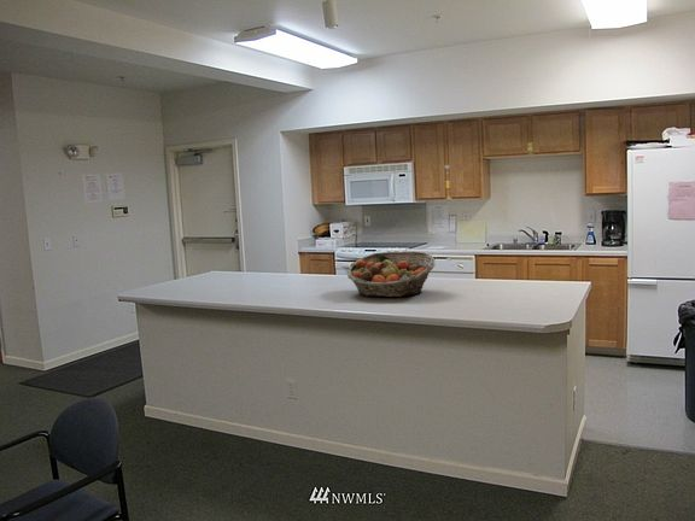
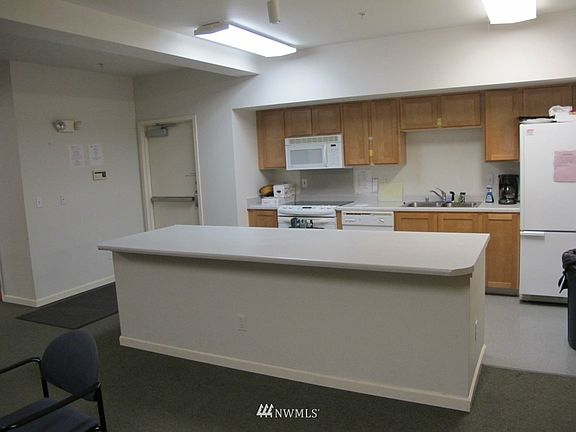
- fruit basket (390, 273)
